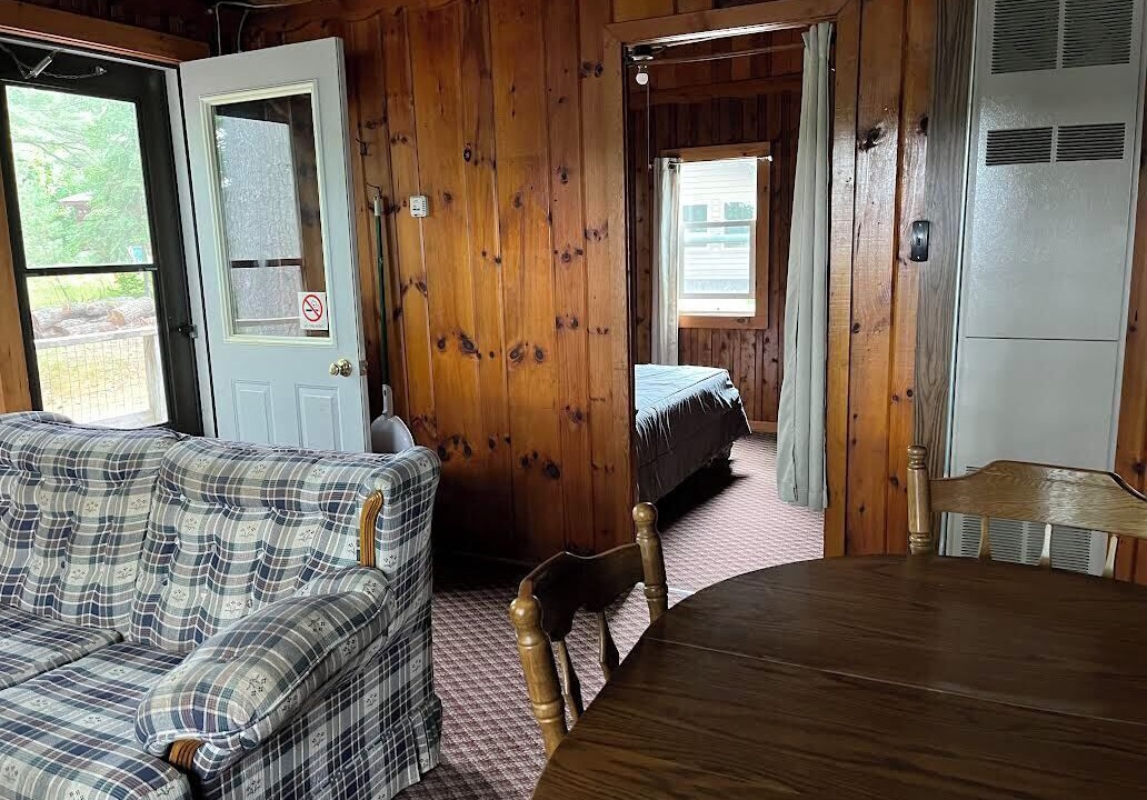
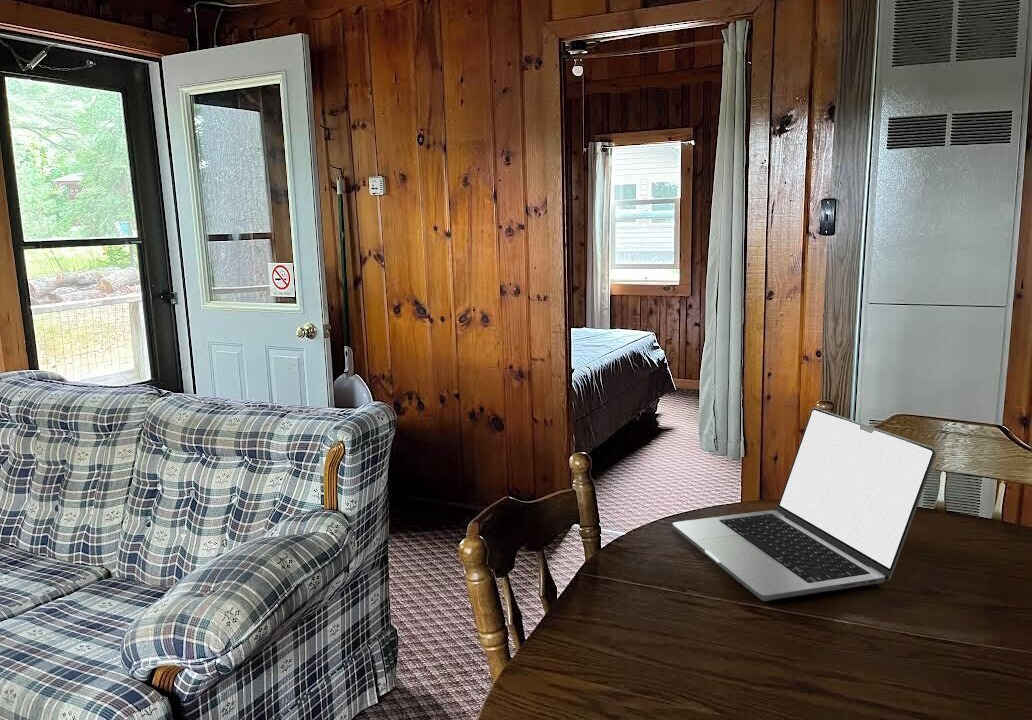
+ laptop (791, 492)
